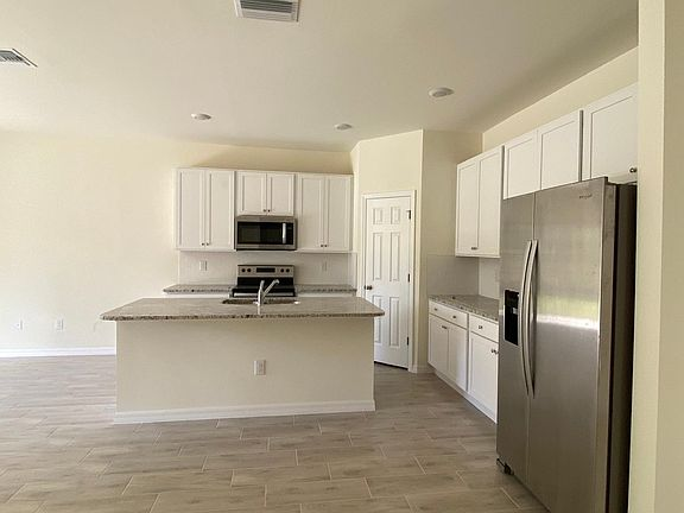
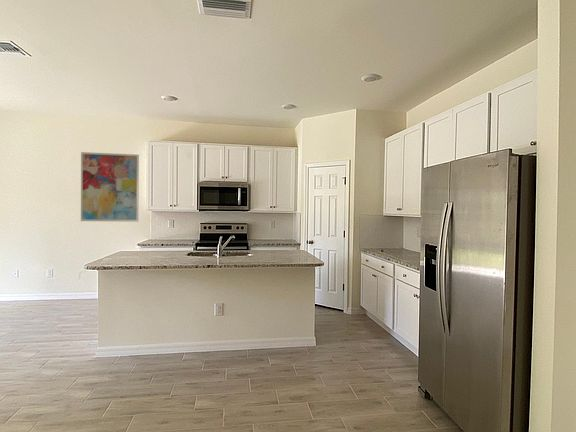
+ wall art (110, 187)
